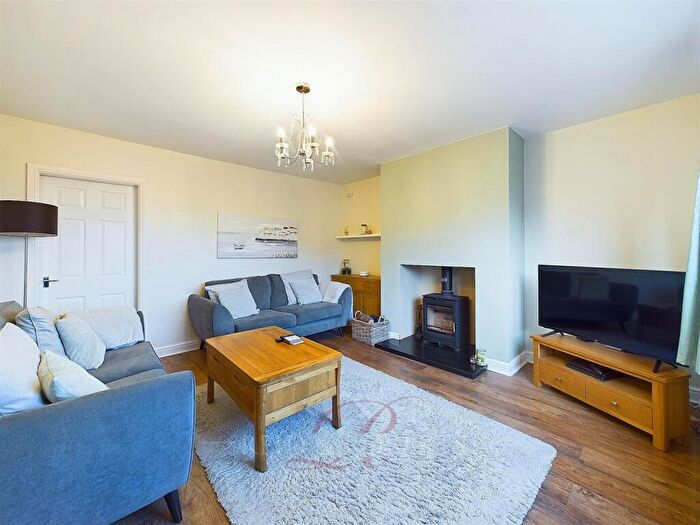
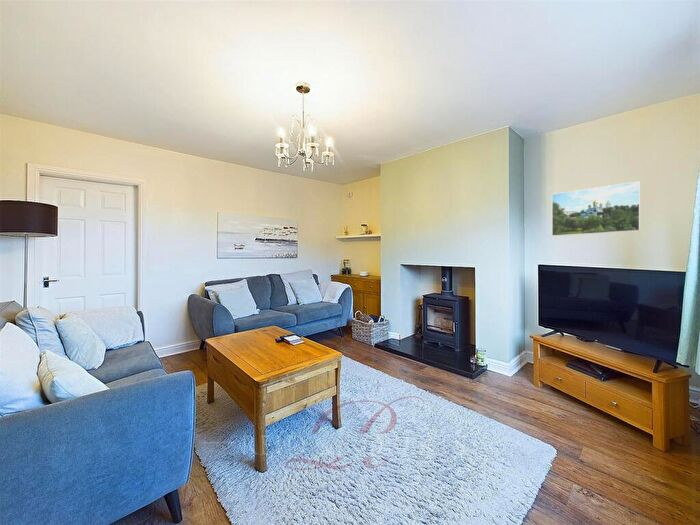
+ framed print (592, 211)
